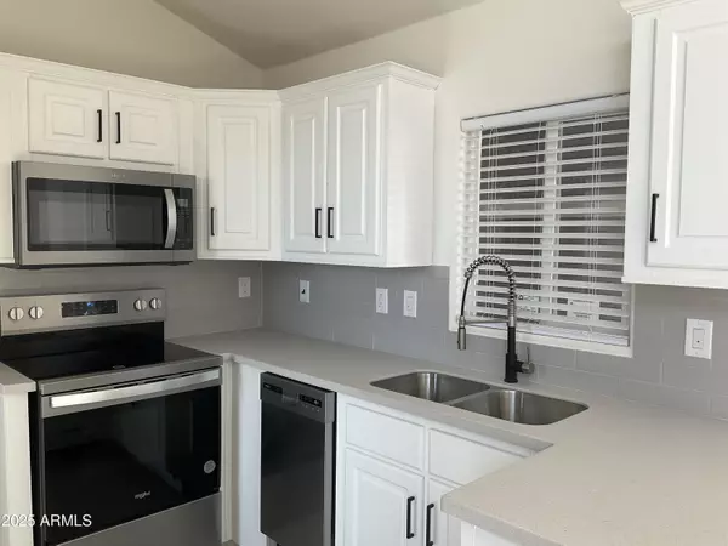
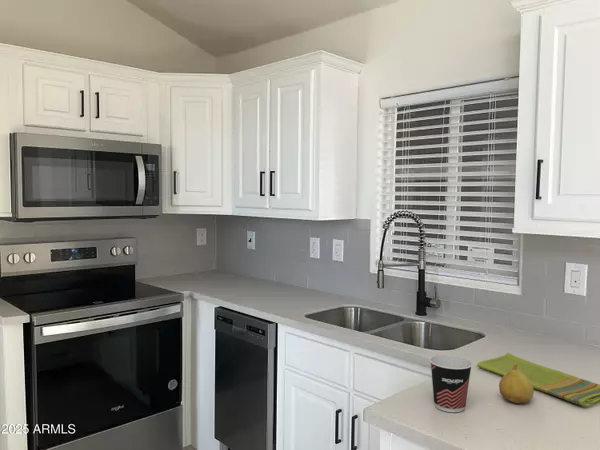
+ cup (450, 383)
+ dish towel (541, 376)
+ fruit (516, 381)
